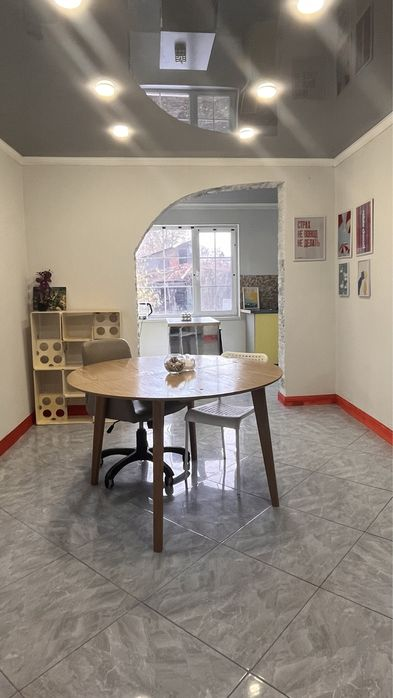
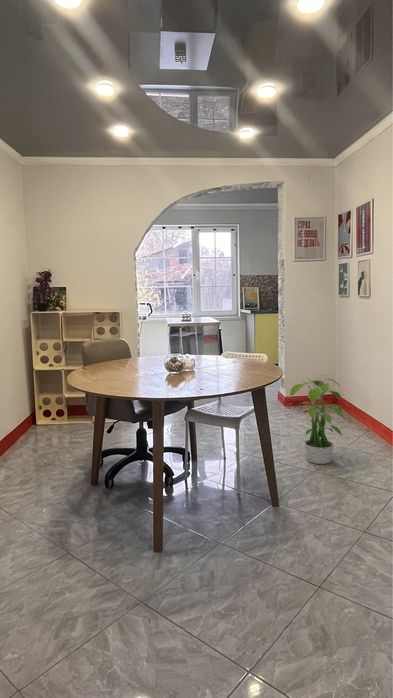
+ potted plant (315, 420)
